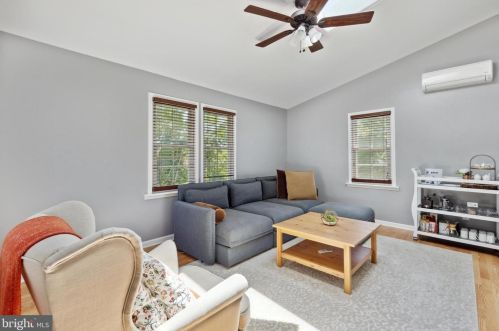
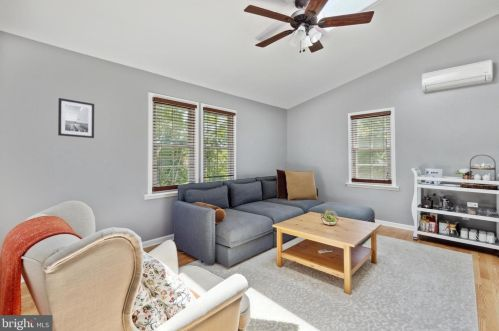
+ wall art (77, 118)
